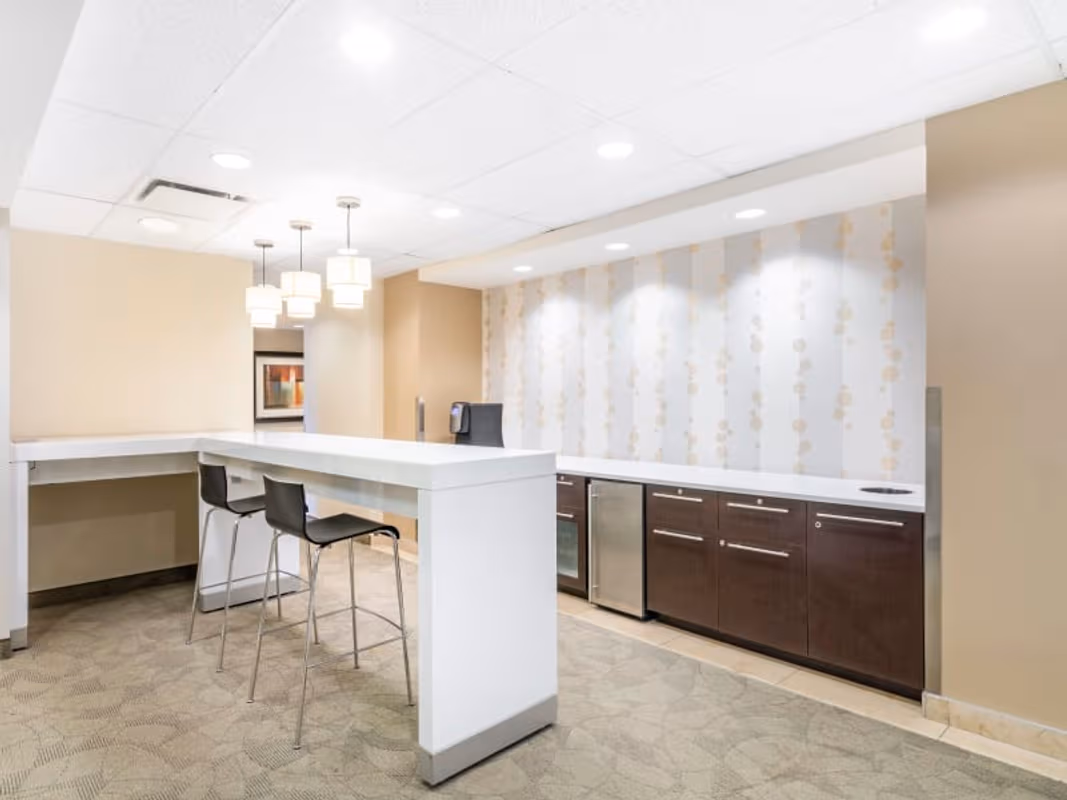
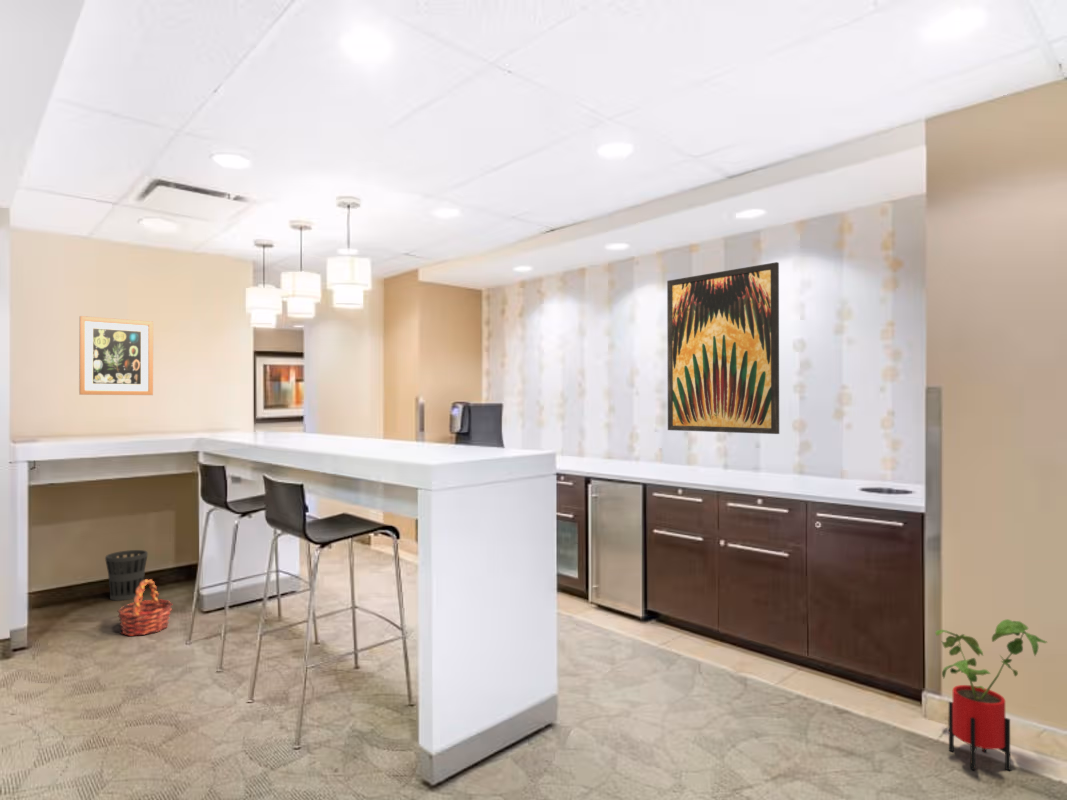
+ wastebasket (126, 575)
+ basket (145, 604)
+ wall art (117, 356)
+ wall art (719, 352)
+ house plant (984, 688)
